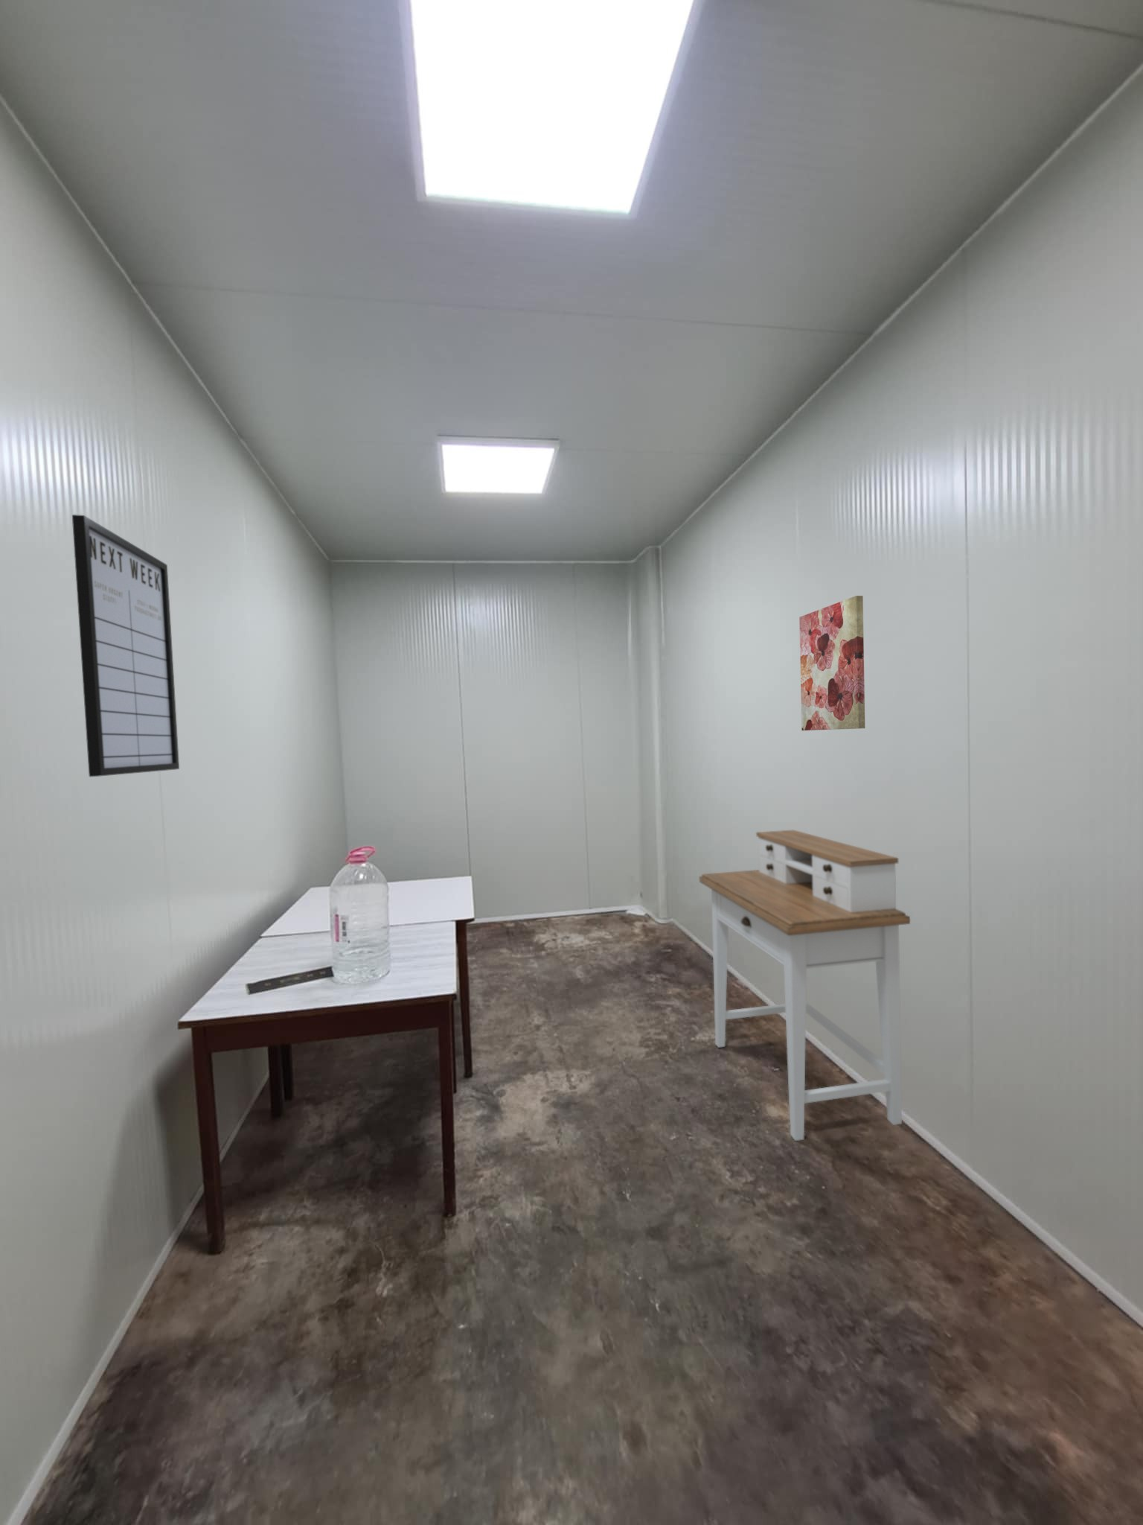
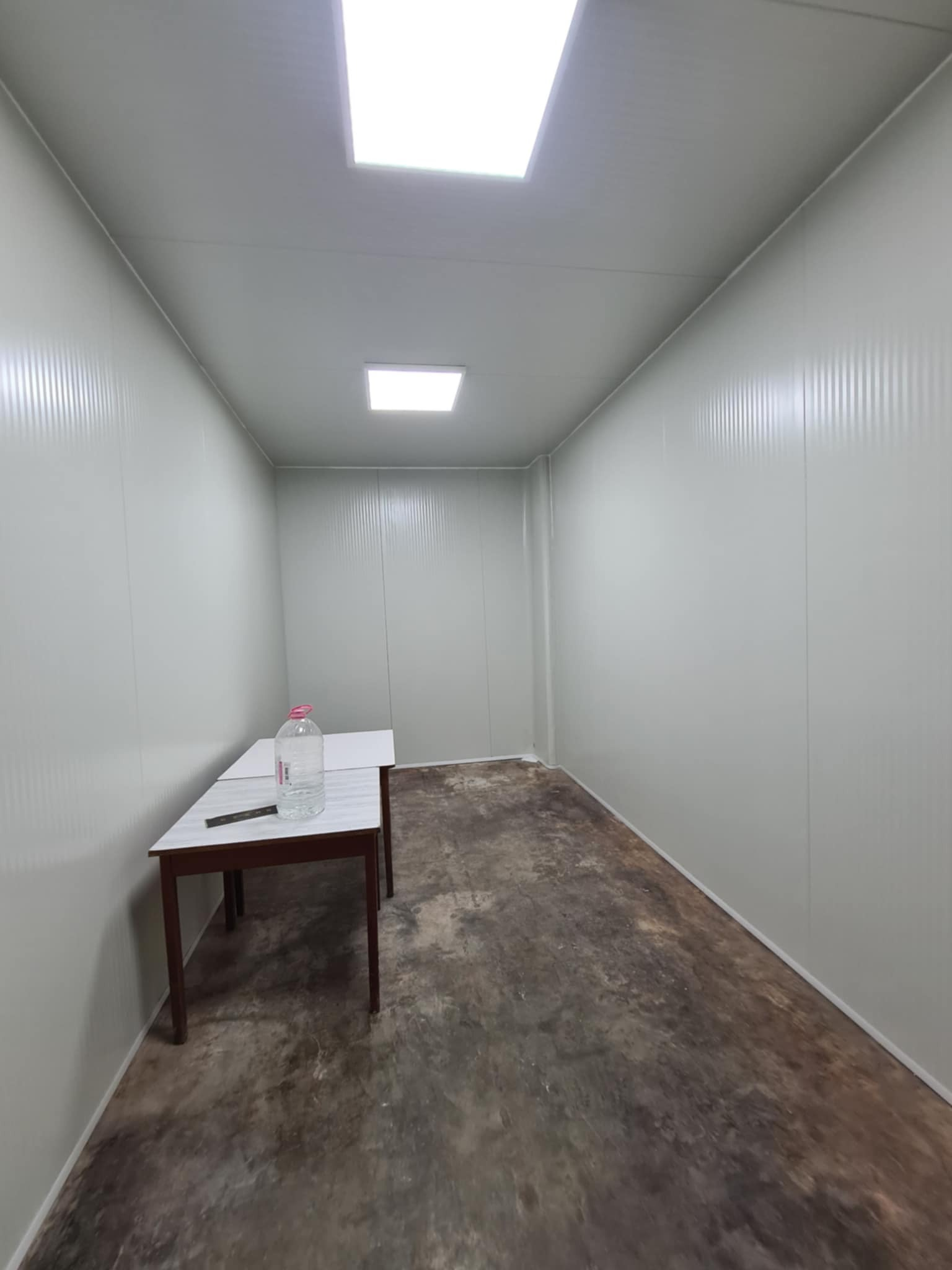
- wall art (830, 668)
- desk (790, 963)
- writing board (132, 658)
